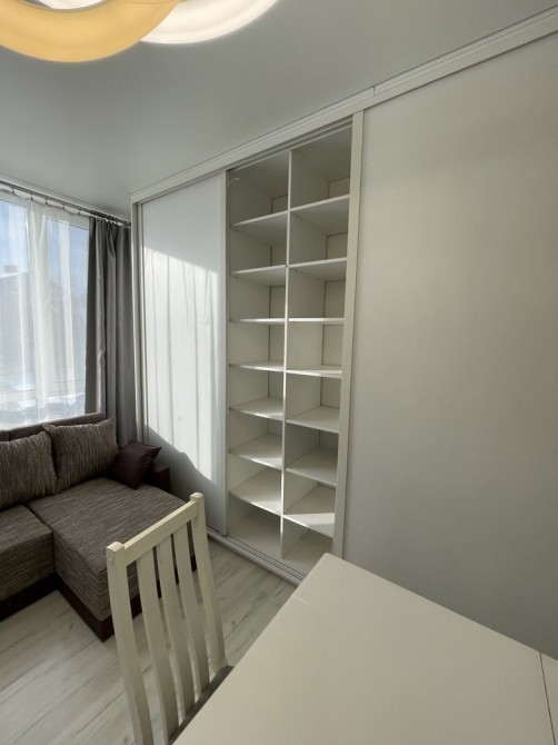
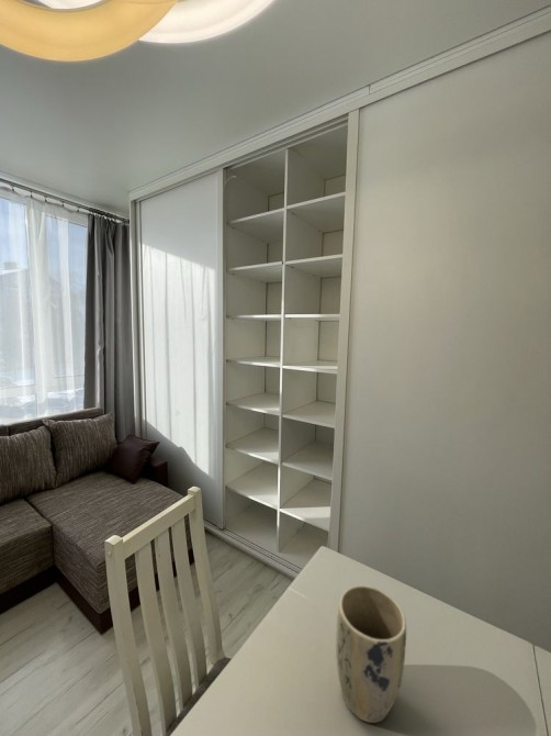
+ plant pot (368, 654)
